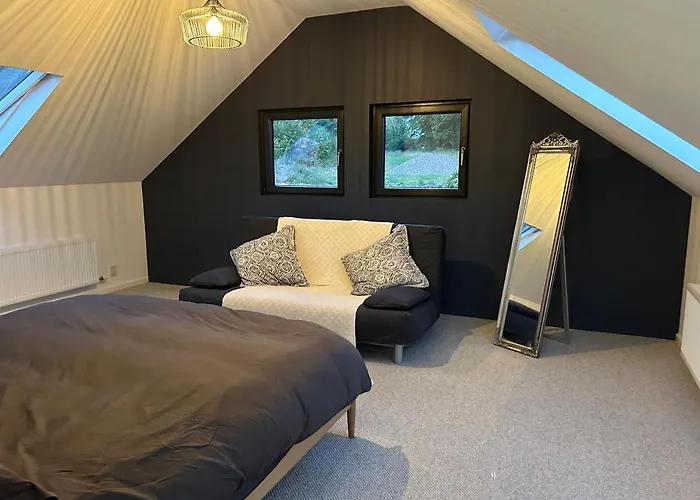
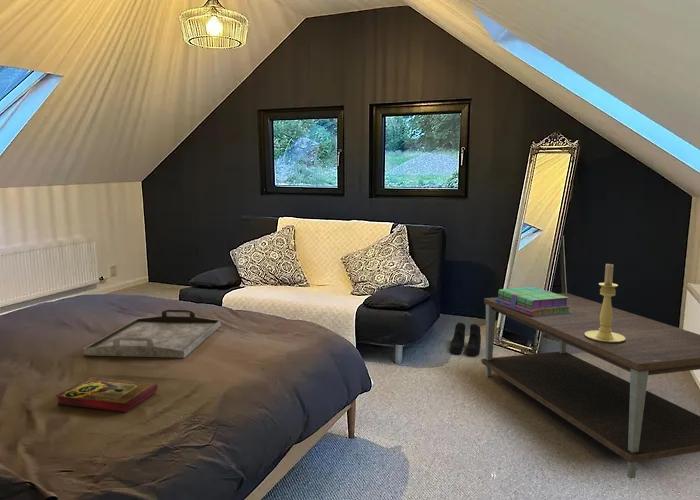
+ candle holder (607, 300)
+ serving tray (158, 330)
+ boots (464, 337)
+ stack of books (531, 300)
+ coffee table (591, 366)
+ book (108, 393)
